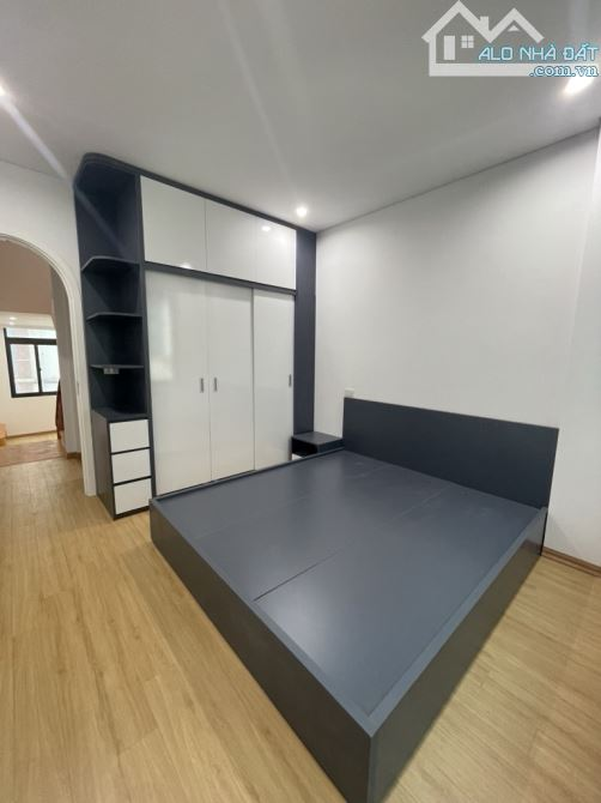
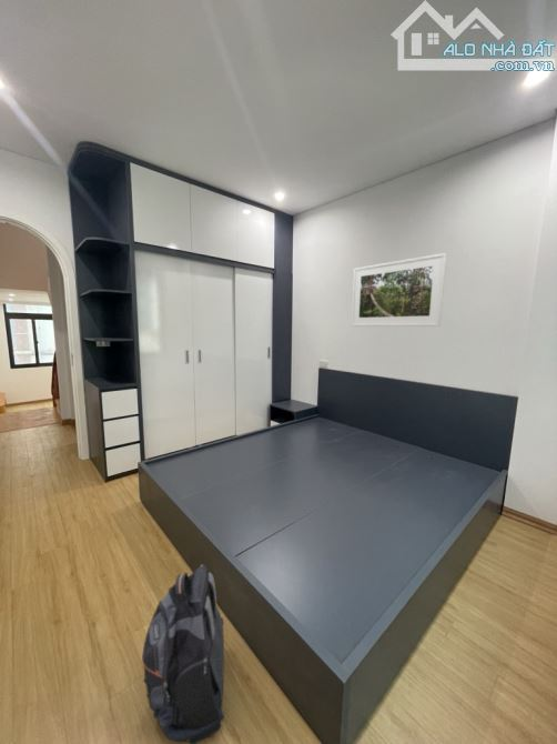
+ backpack (194, 636)
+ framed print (392, 294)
